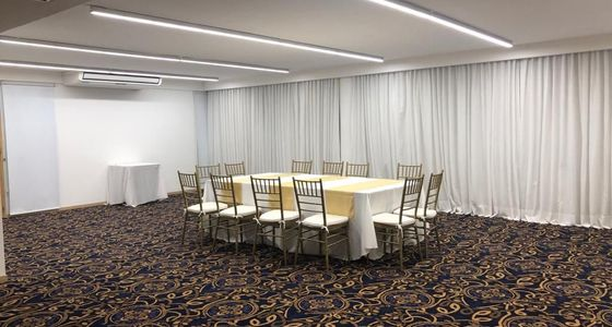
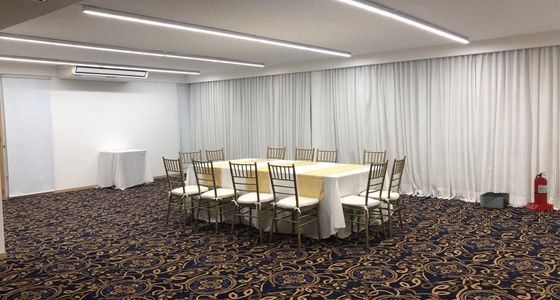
+ storage bin (494, 199)
+ fire extinguisher (538, 190)
